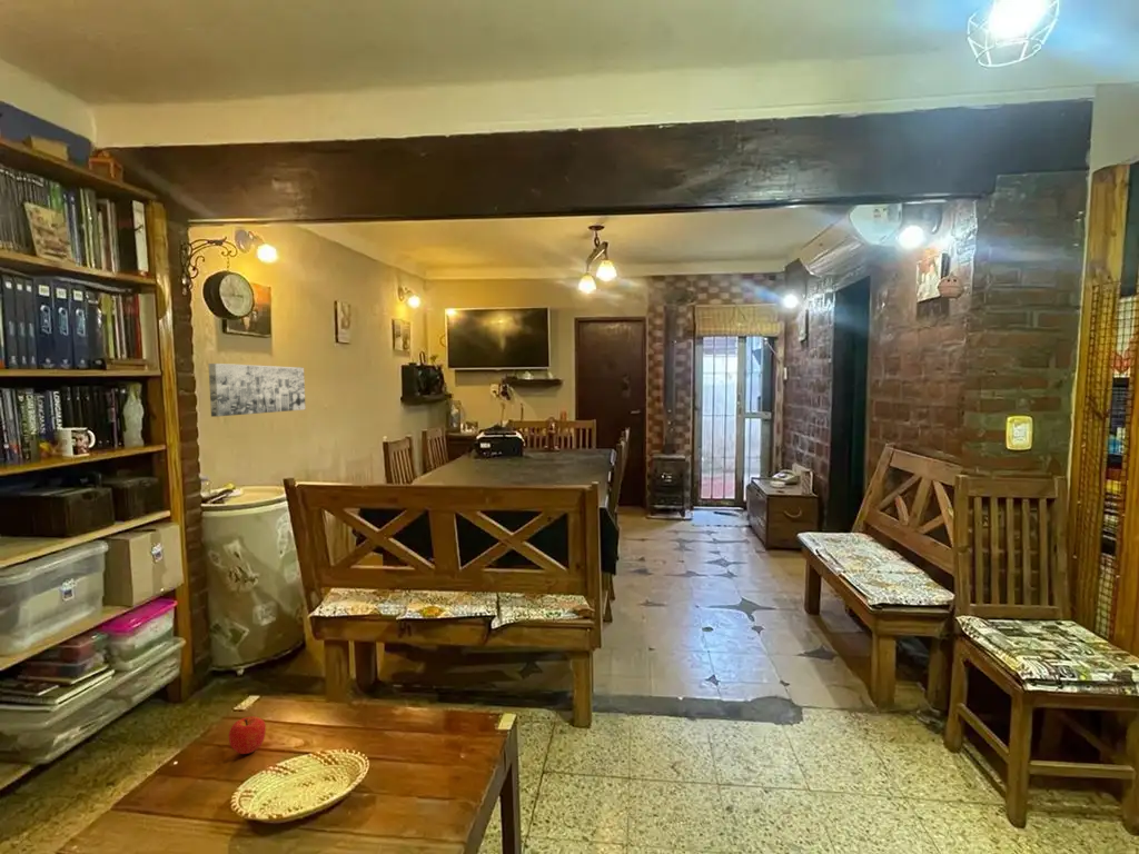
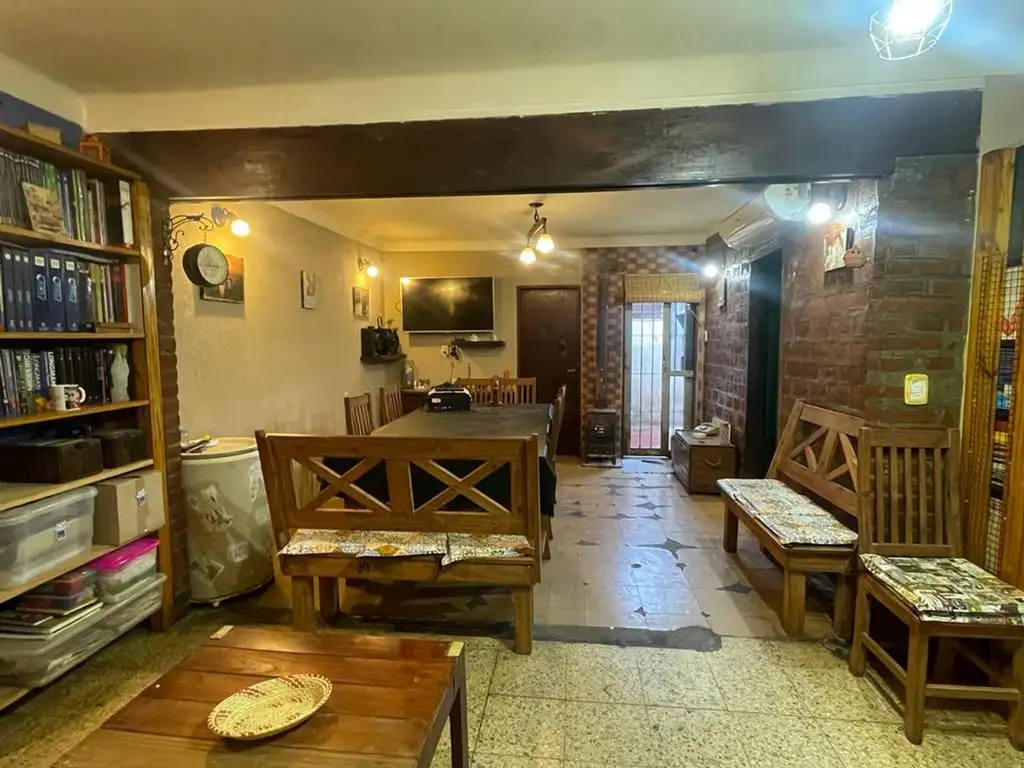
- fruit (247, 734)
- wall art (263, 389)
